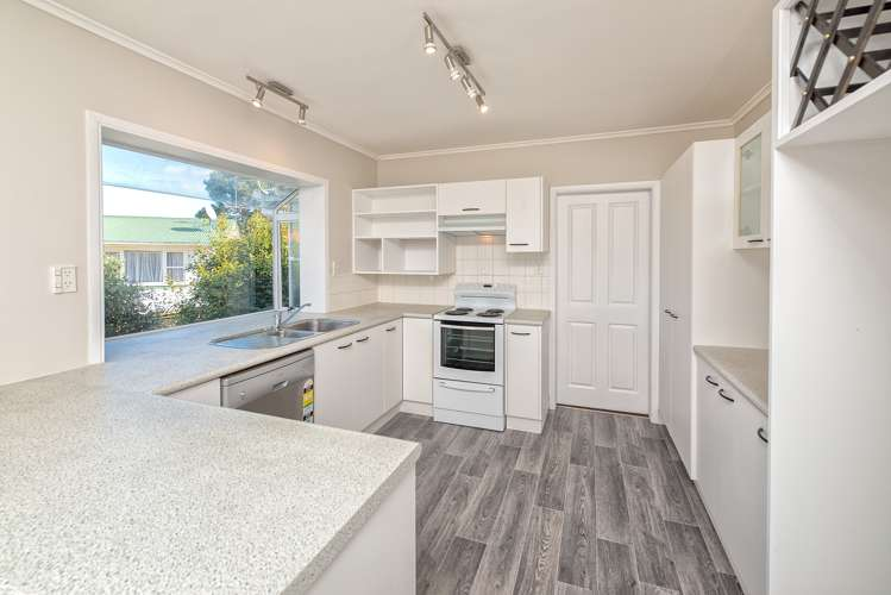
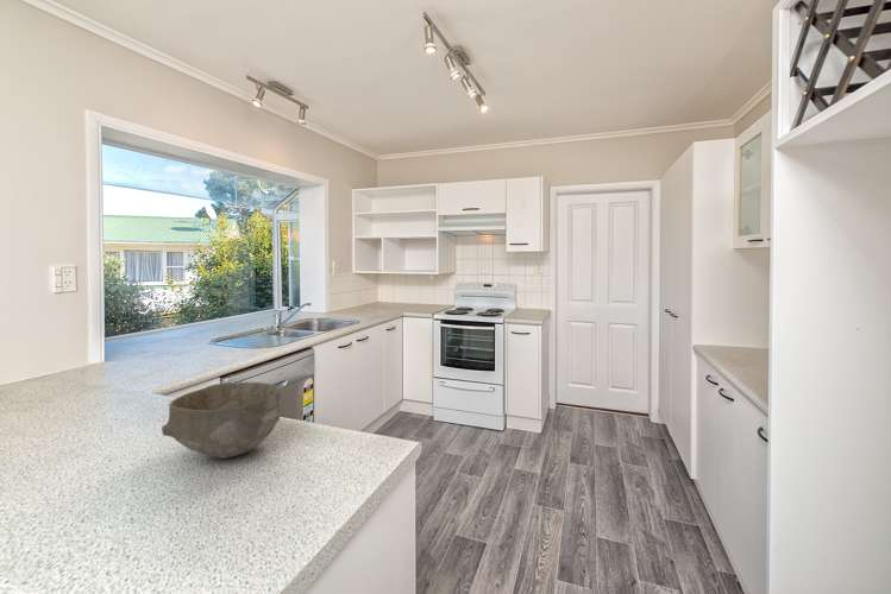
+ bowl (225, 422)
